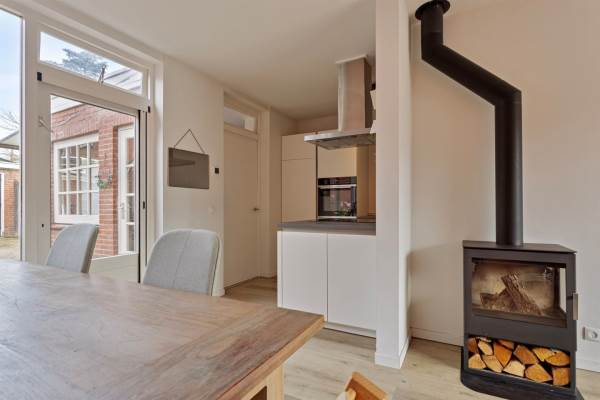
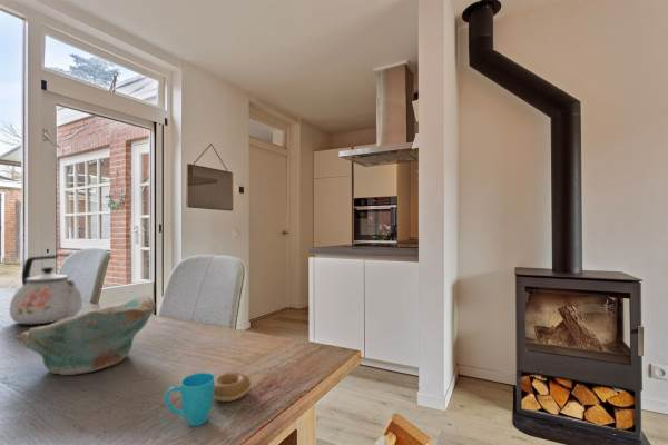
+ kettle (48, 287)
+ bowl (95, 330)
+ cup (210, 386)
